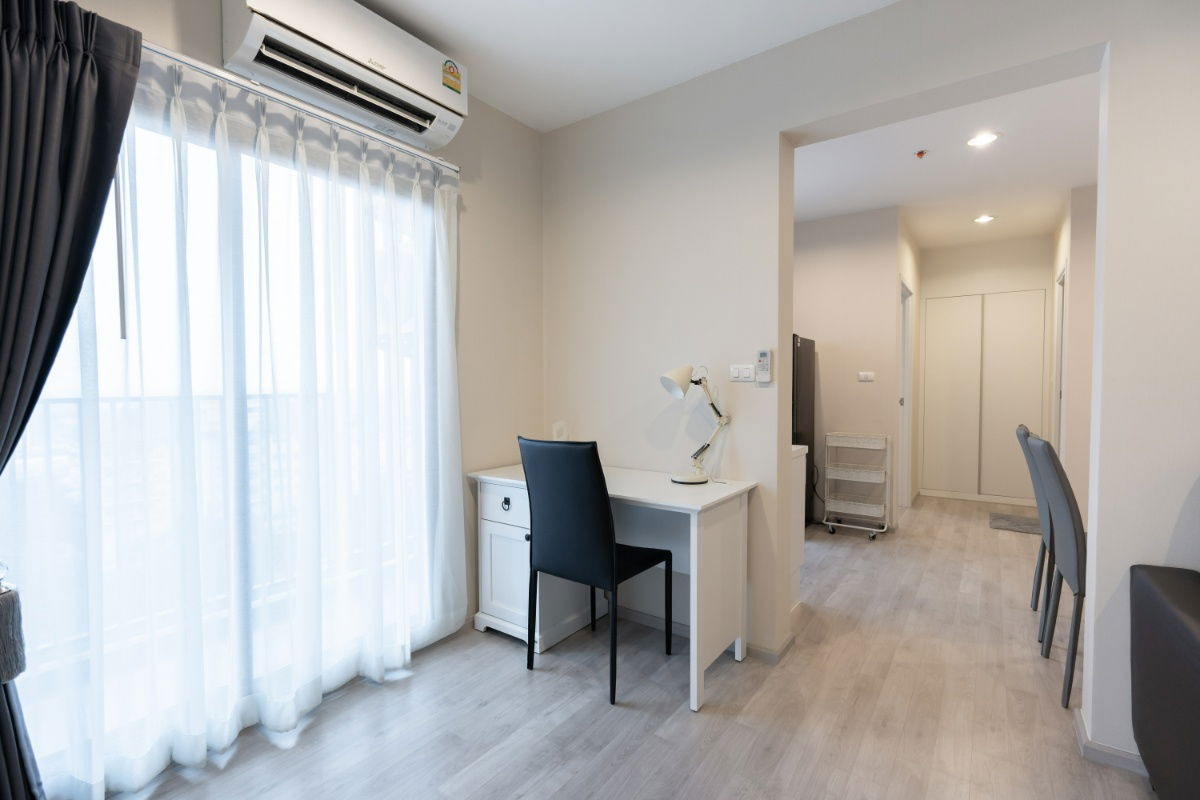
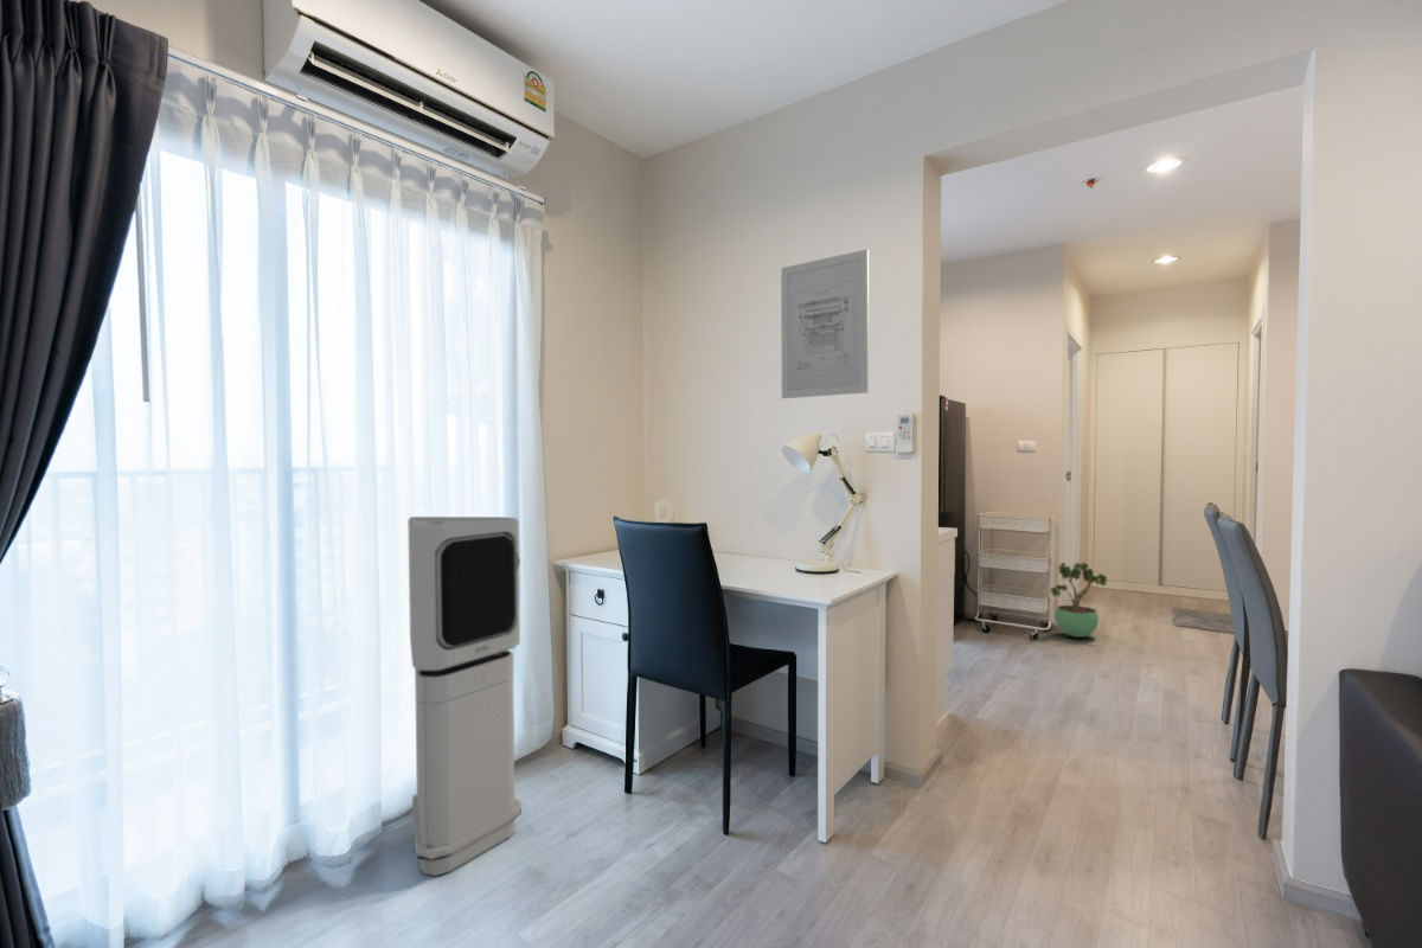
+ wall art (822, 327)
+ air purifier (447, 679)
+ potted plant (1078, 598)
